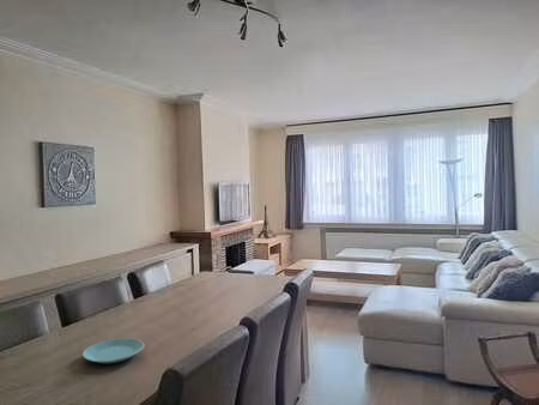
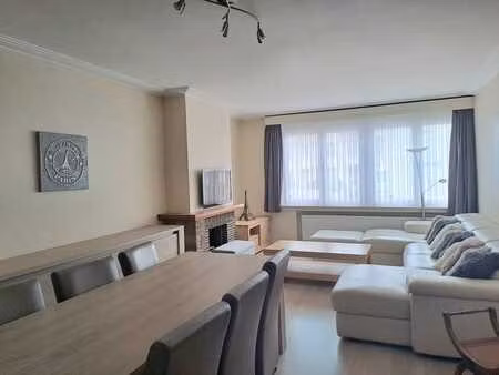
- plate (114, 351)
